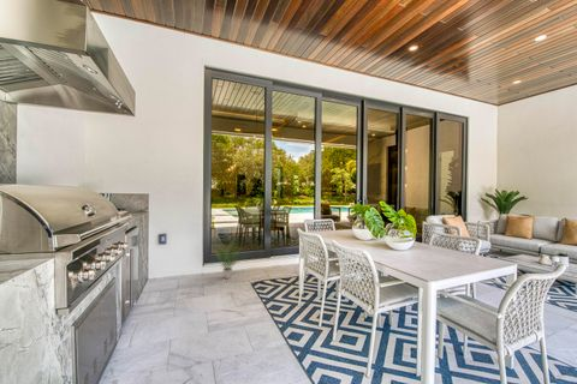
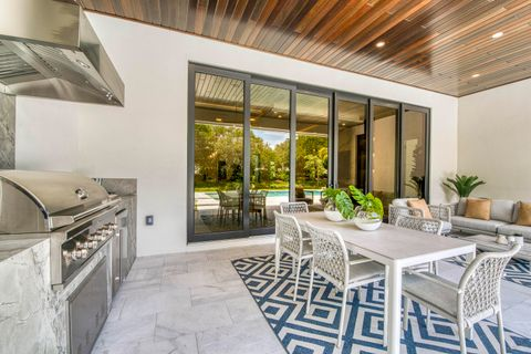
- potted plant (227, 260)
